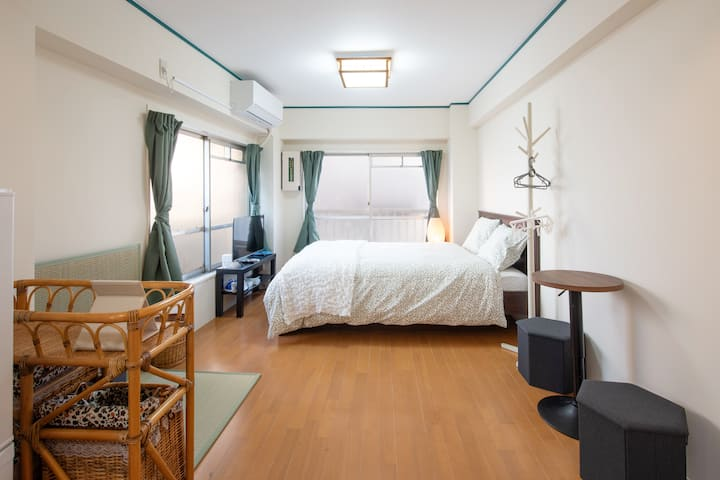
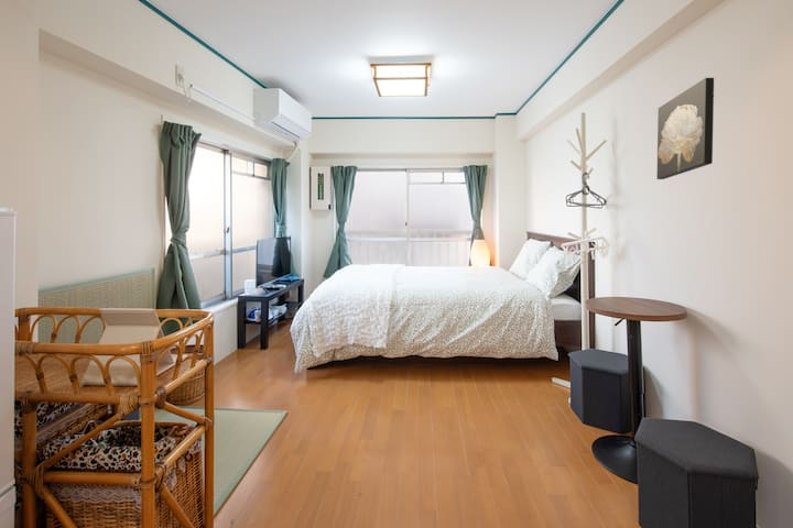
+ wall art (683, 133)
